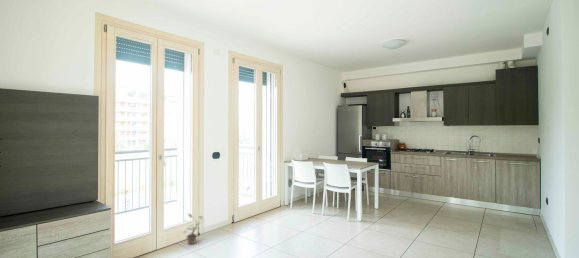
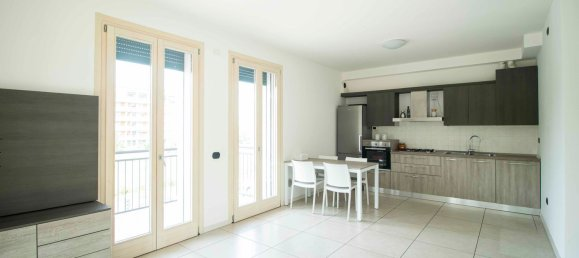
- potted plant (194, 228)
